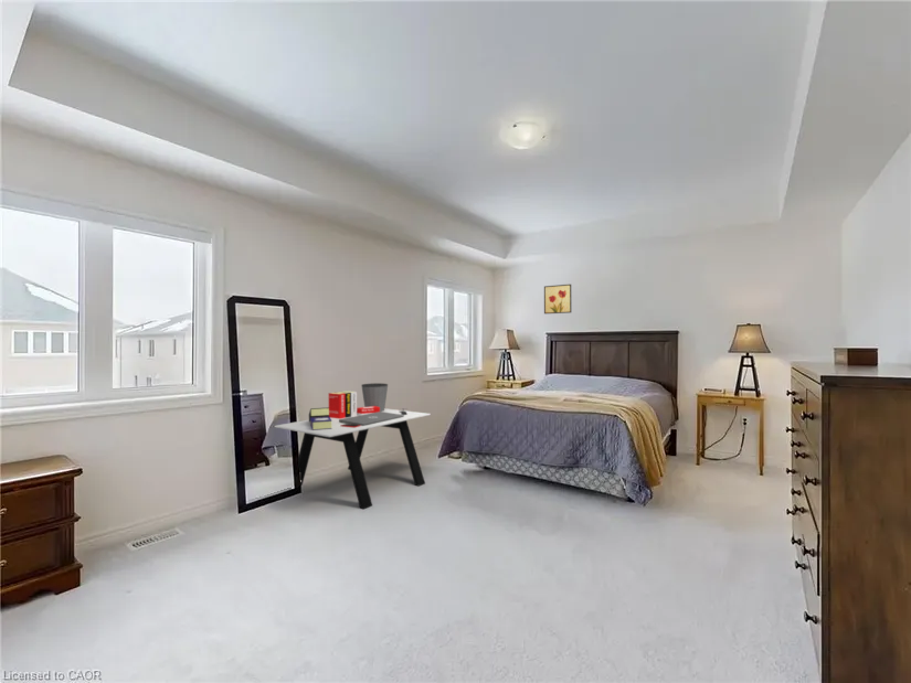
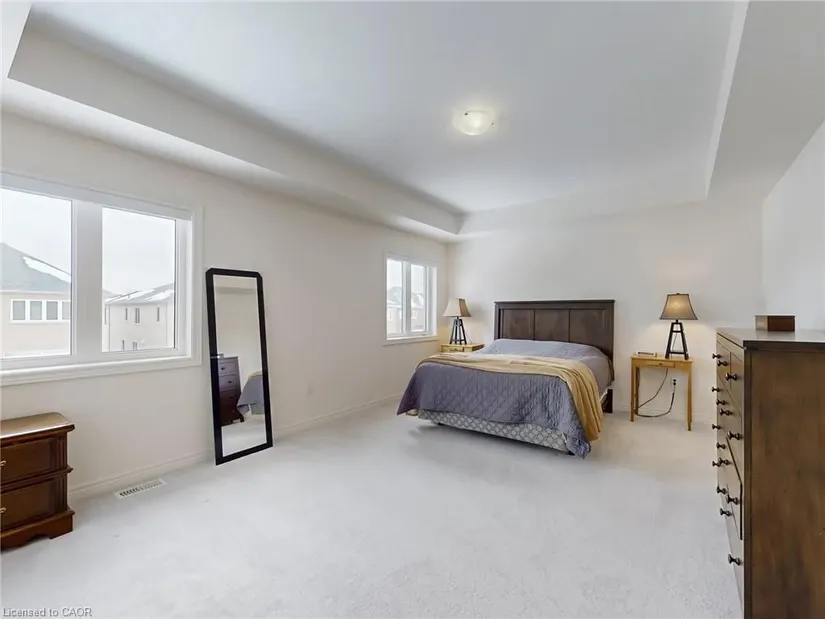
- desk (358, 437)
- wall art (558, 299)
